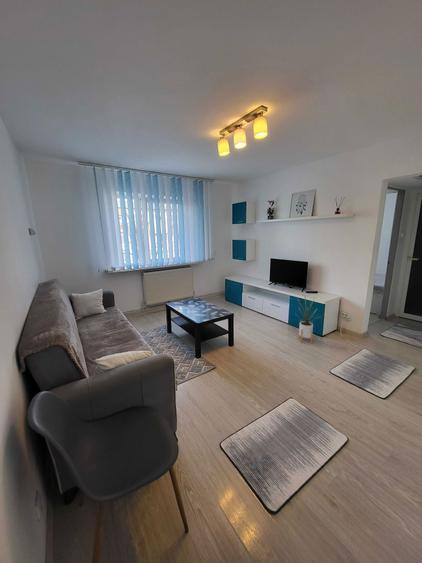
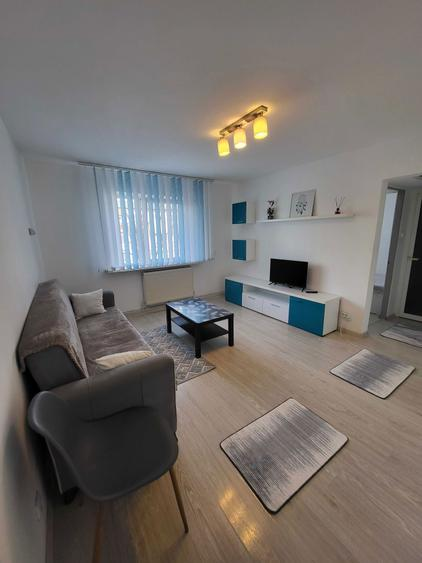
- house plant (307, 317)
